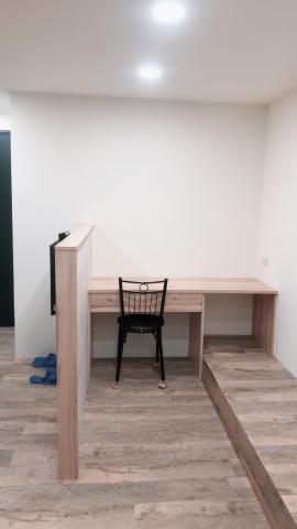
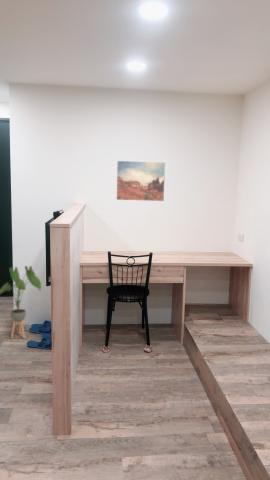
+ wall art (140, 181)
+ house plant (21, 301)
